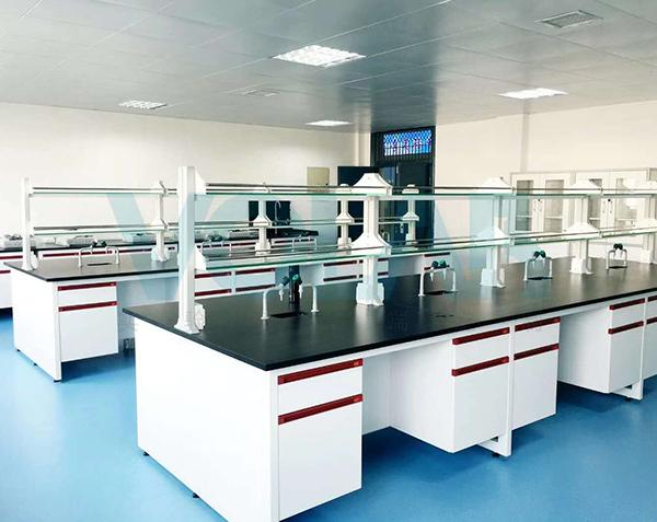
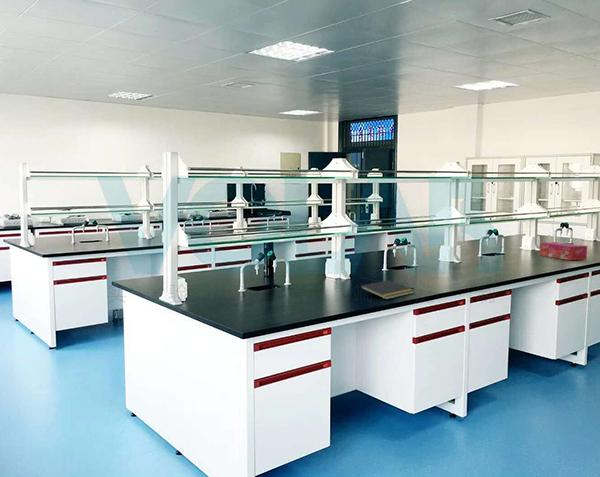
+ tissue box (562, 250)
+ notepad (387, 289)
